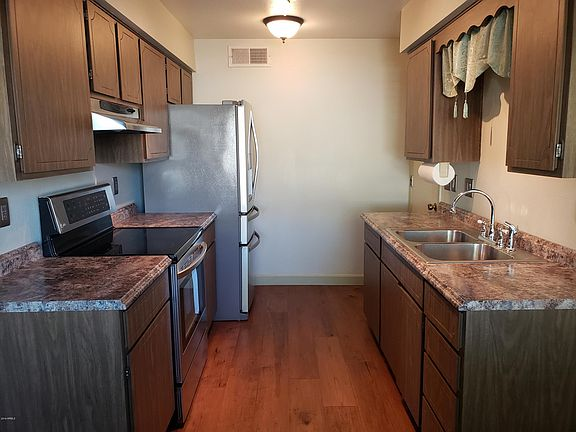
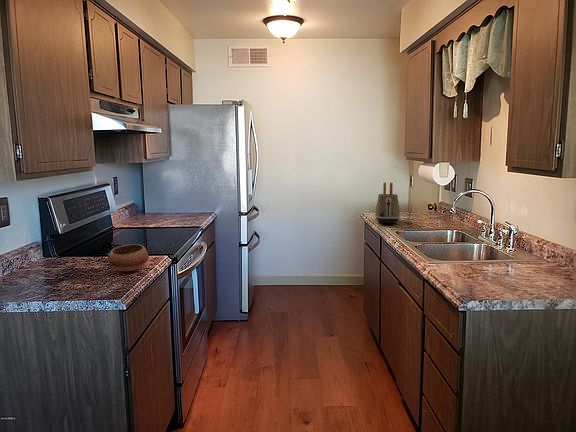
+ toaster (387, 202)
+ bowl (128, 258)
